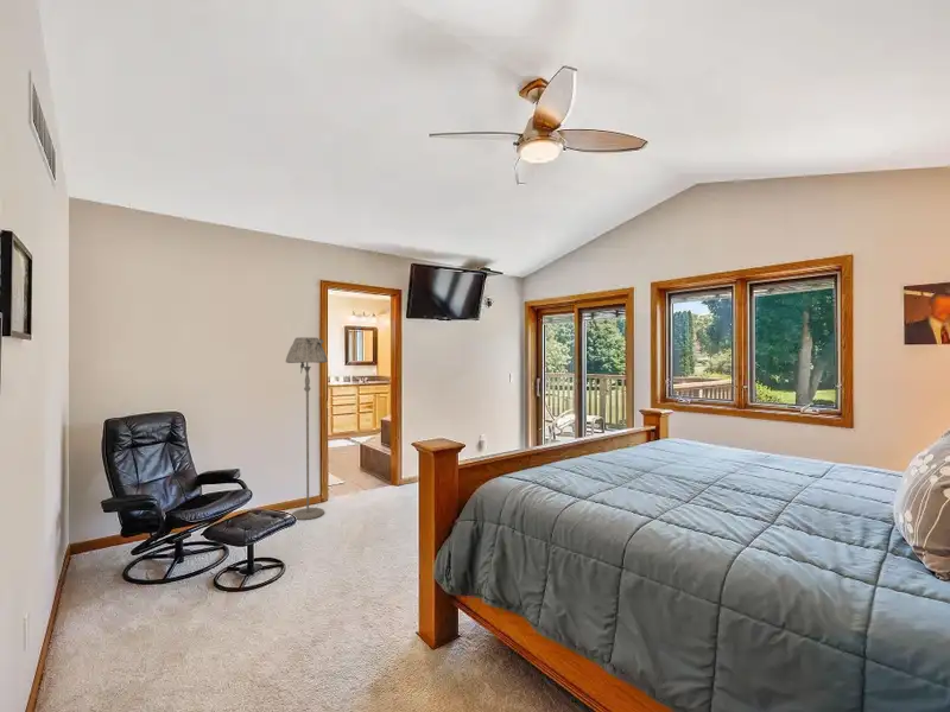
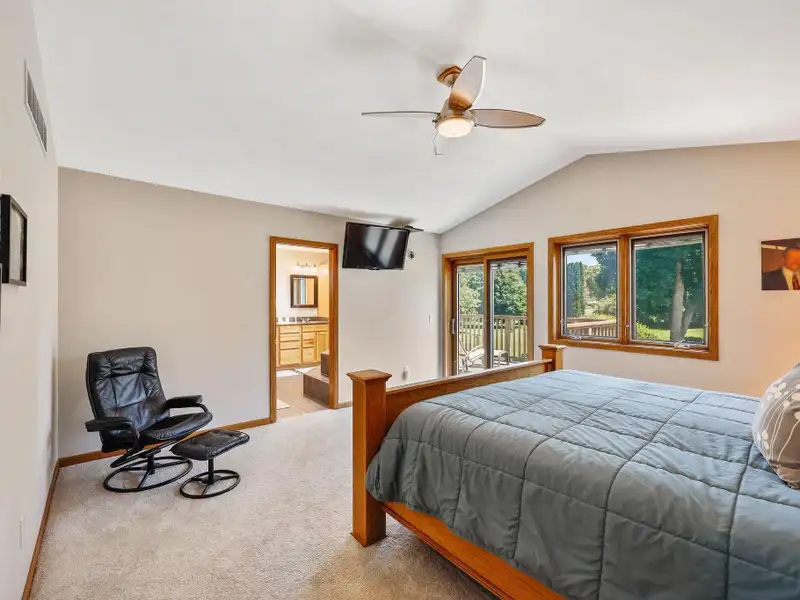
- floor lamp (306, 425)
